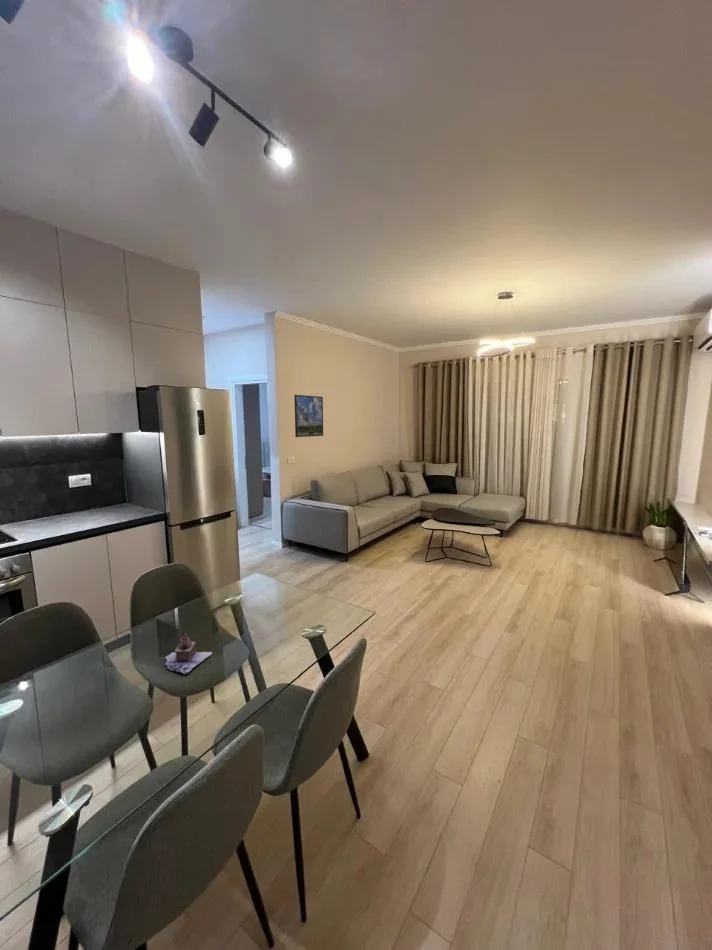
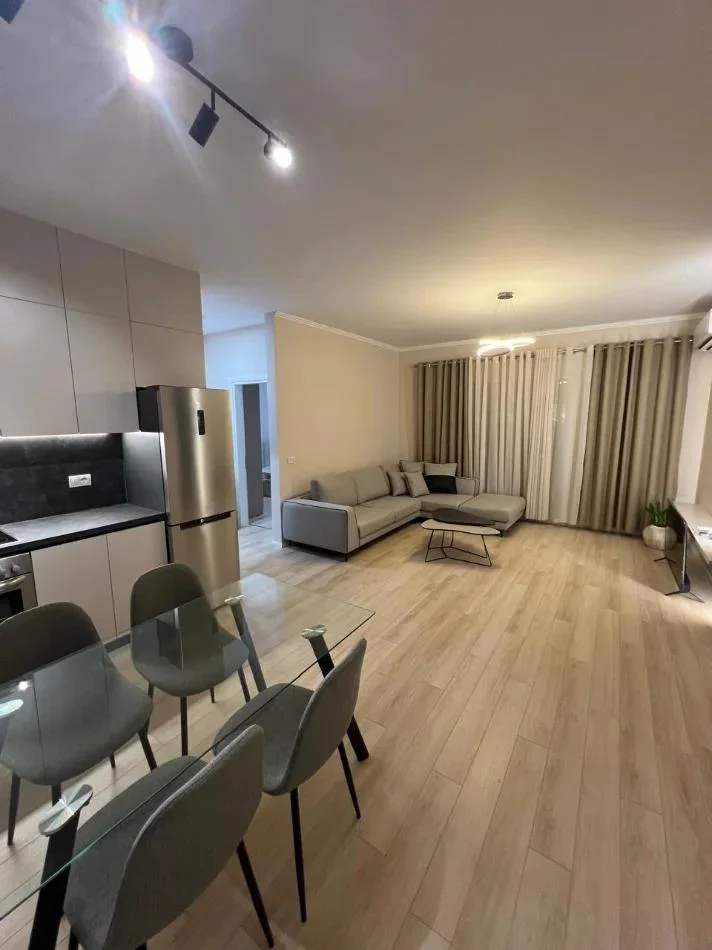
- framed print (309, 416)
- teapot (184, 647)
